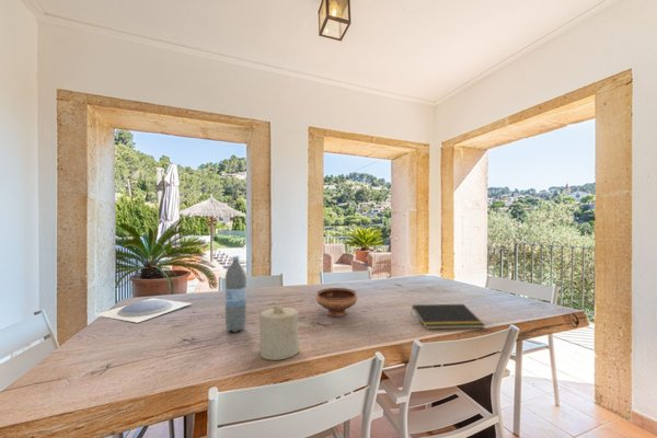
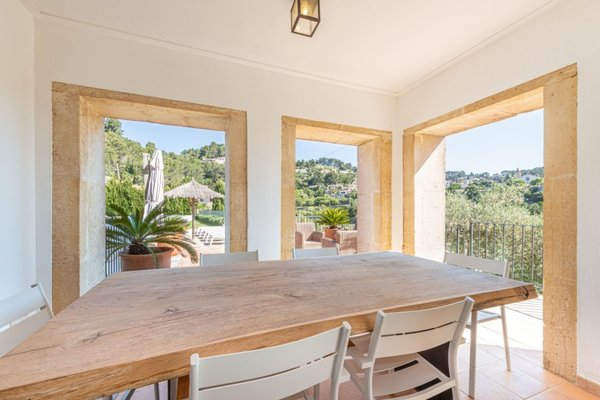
- notepad (446, 315)
- candle (279, 327)
- water bottle (235, 292)
- plate (146, 306)
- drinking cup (336, 302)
